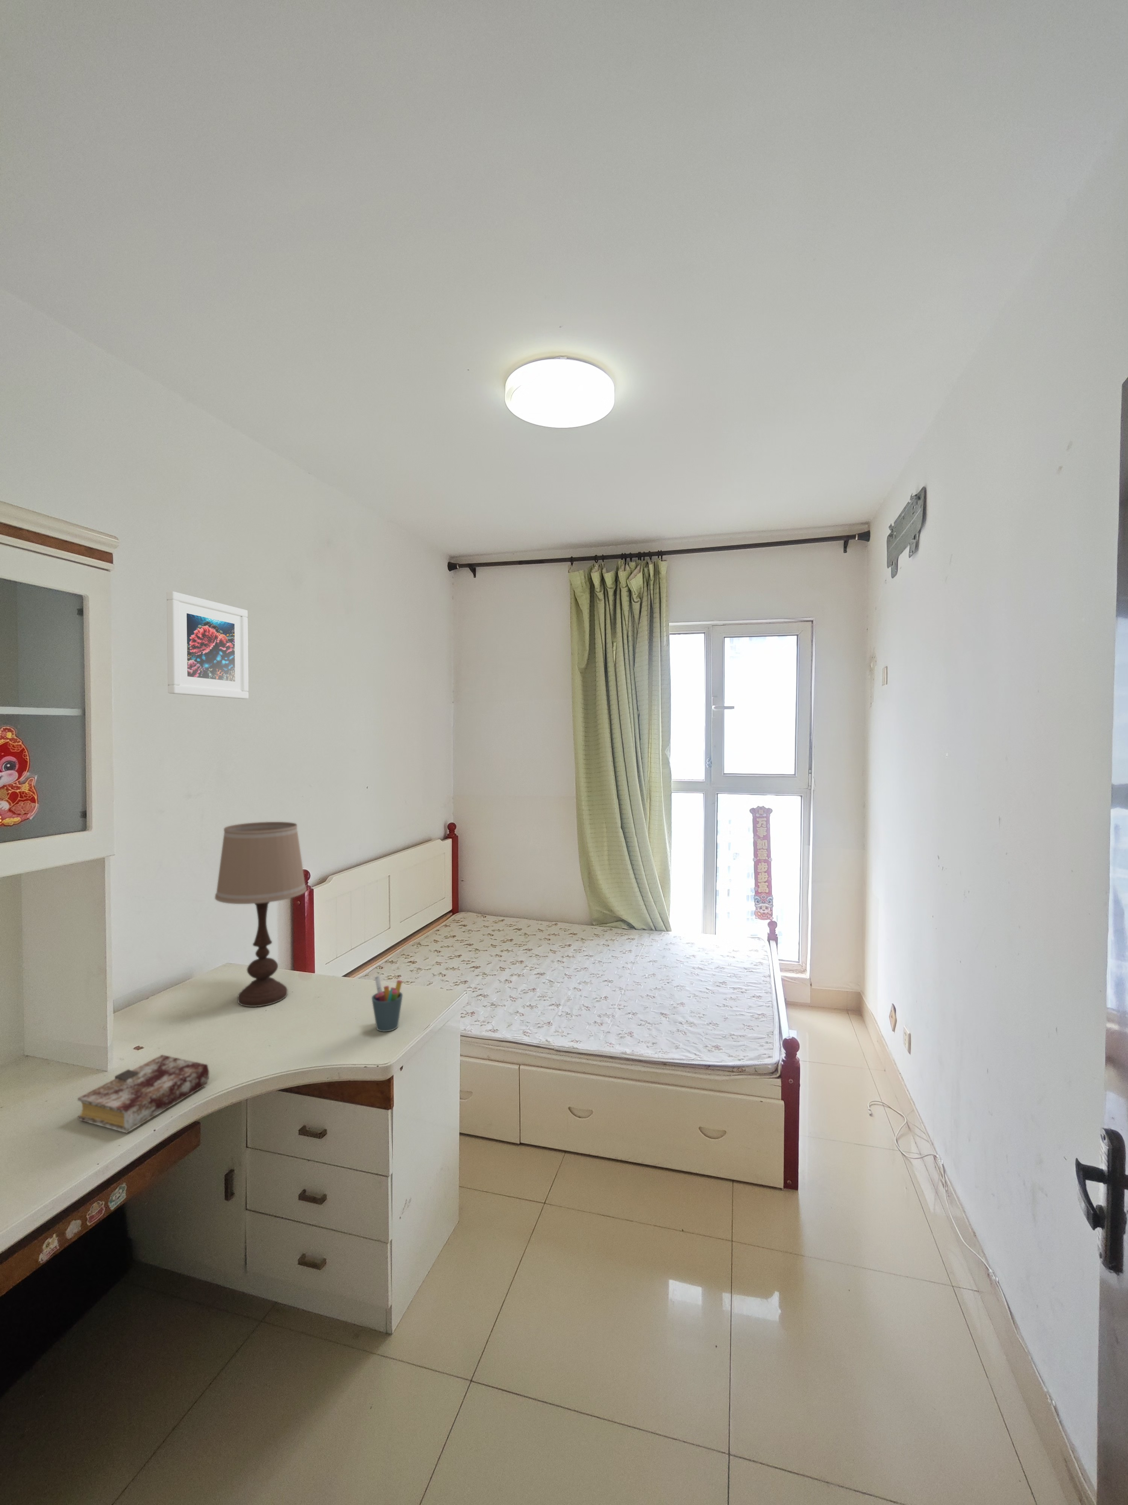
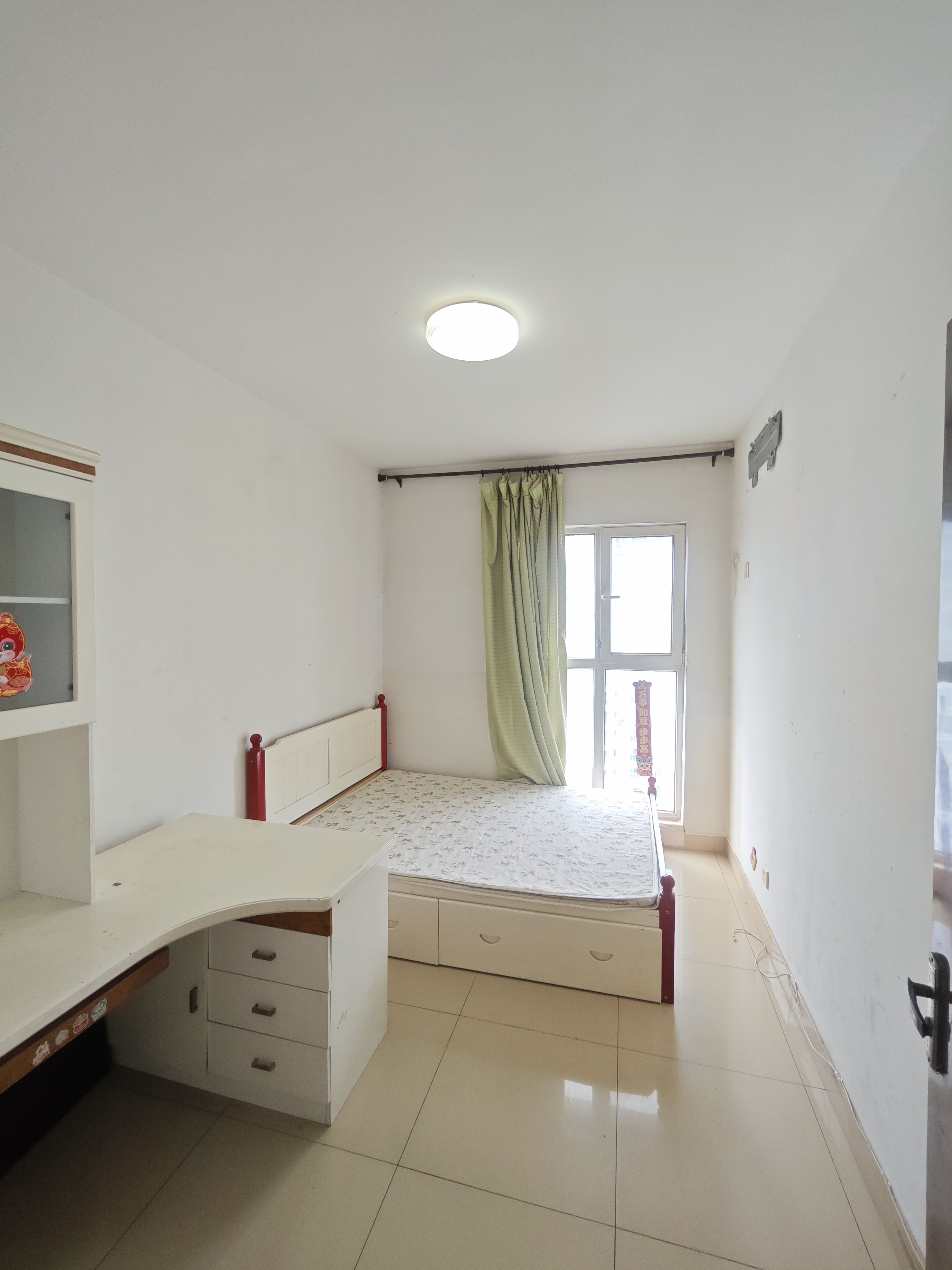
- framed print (210, 648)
- pen holder (387, 1003)
- table lamp (262, 912)
- book (146, 1090)
